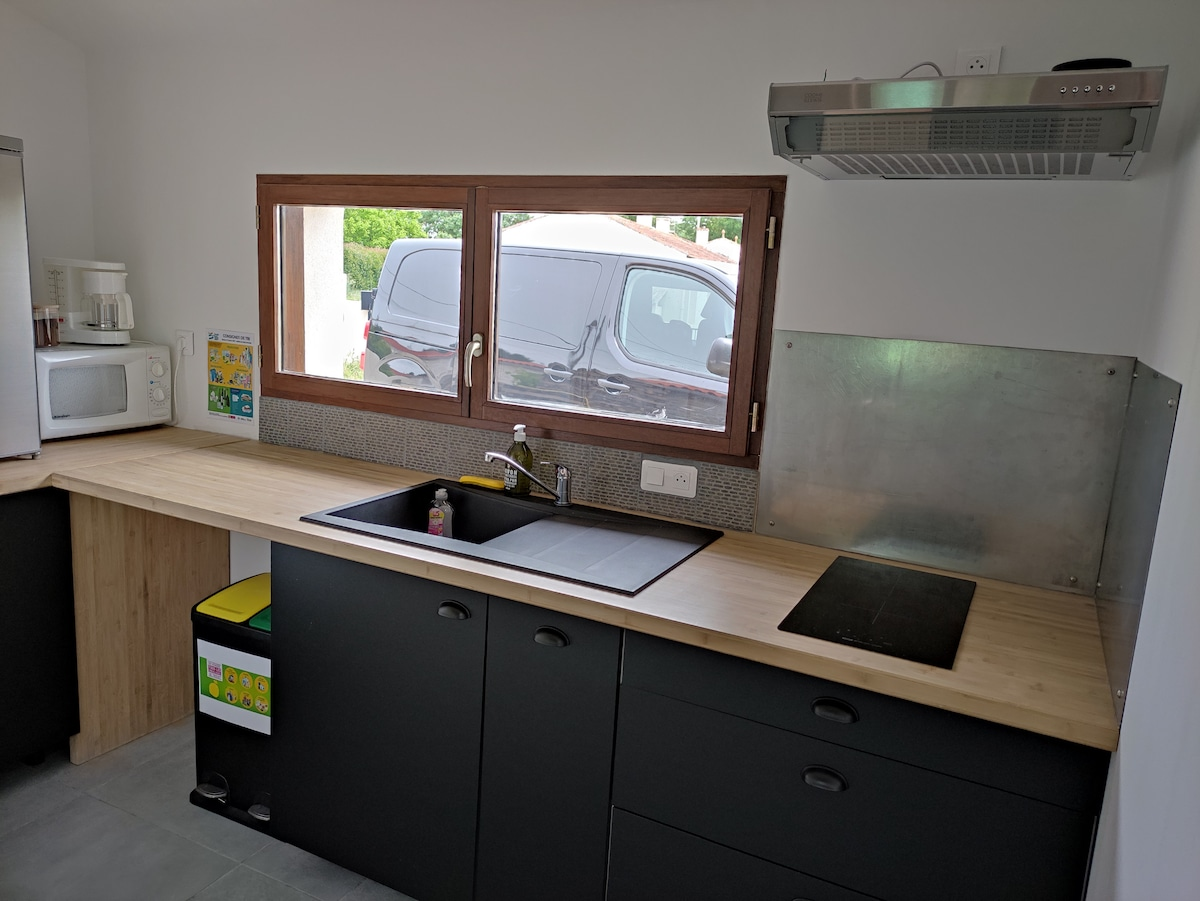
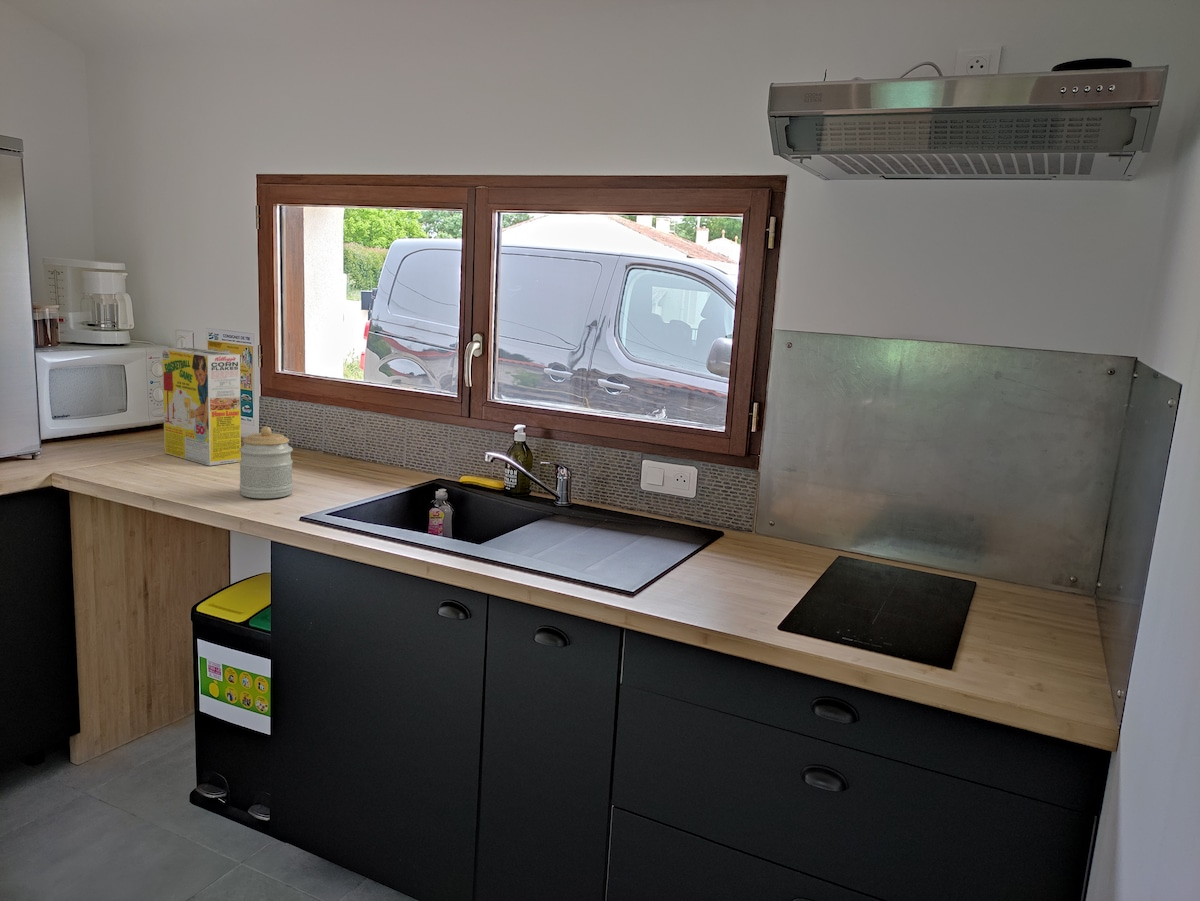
+ jar (266, 460)
+ cereal box (201, 404)
